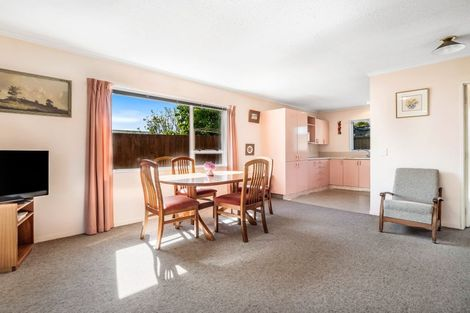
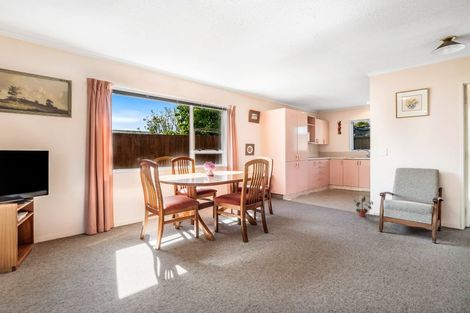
+ potted plant (363, 205)
